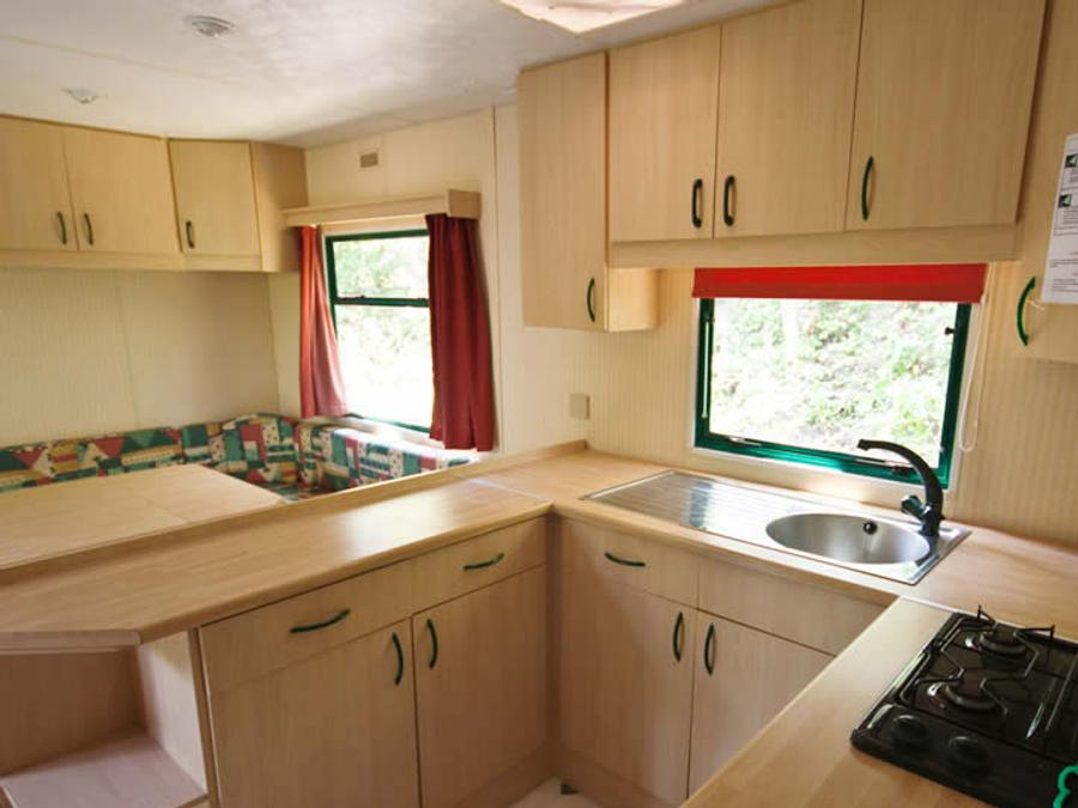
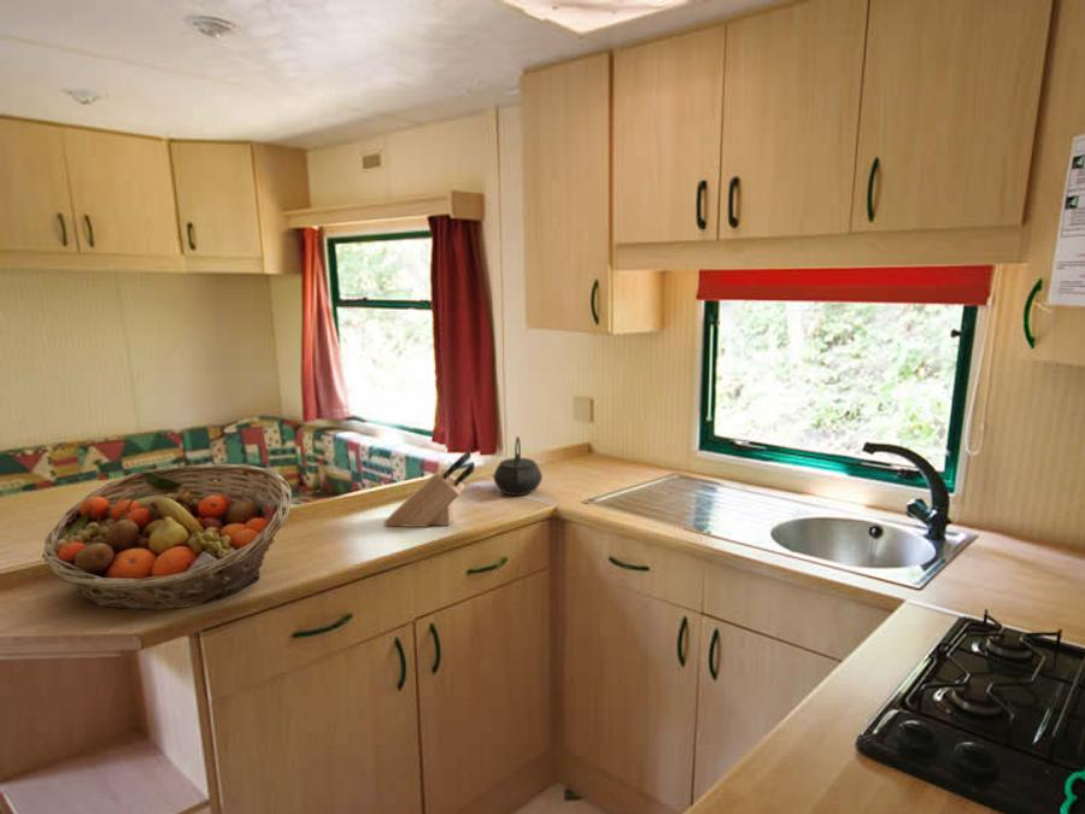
+ knife block (430, 486)
+ fruit basket (176, 533)
+ kettle (517, 464)
